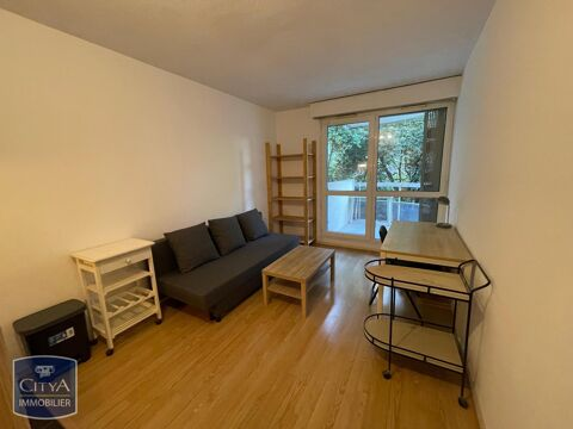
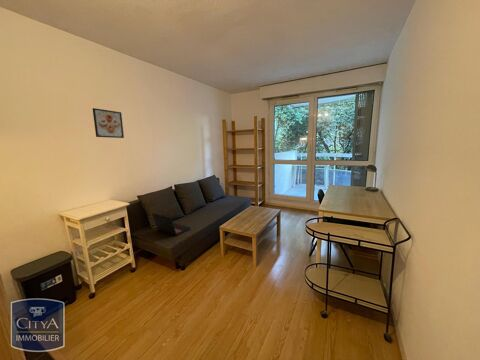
+ laptop (171, 221)
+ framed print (109, 124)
